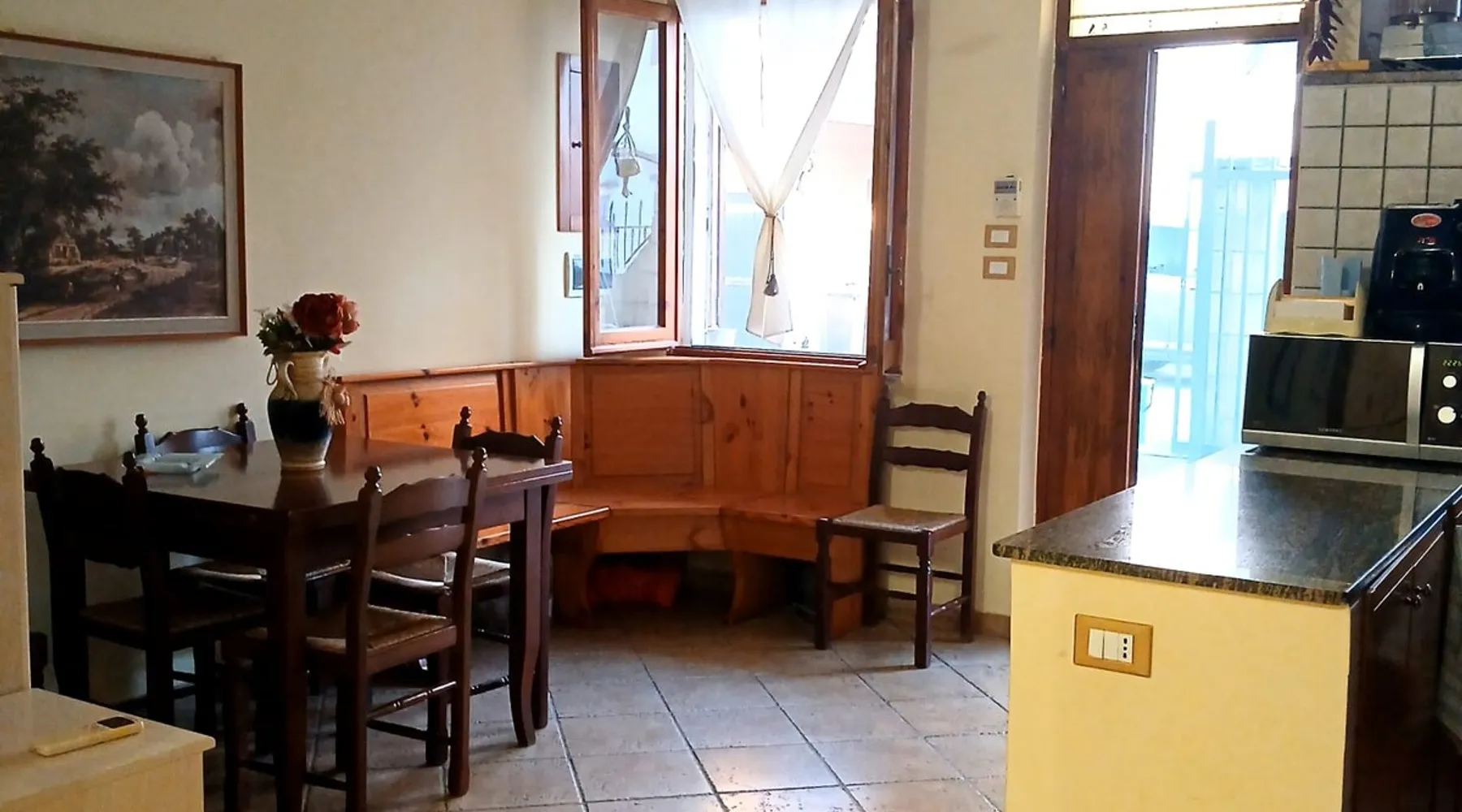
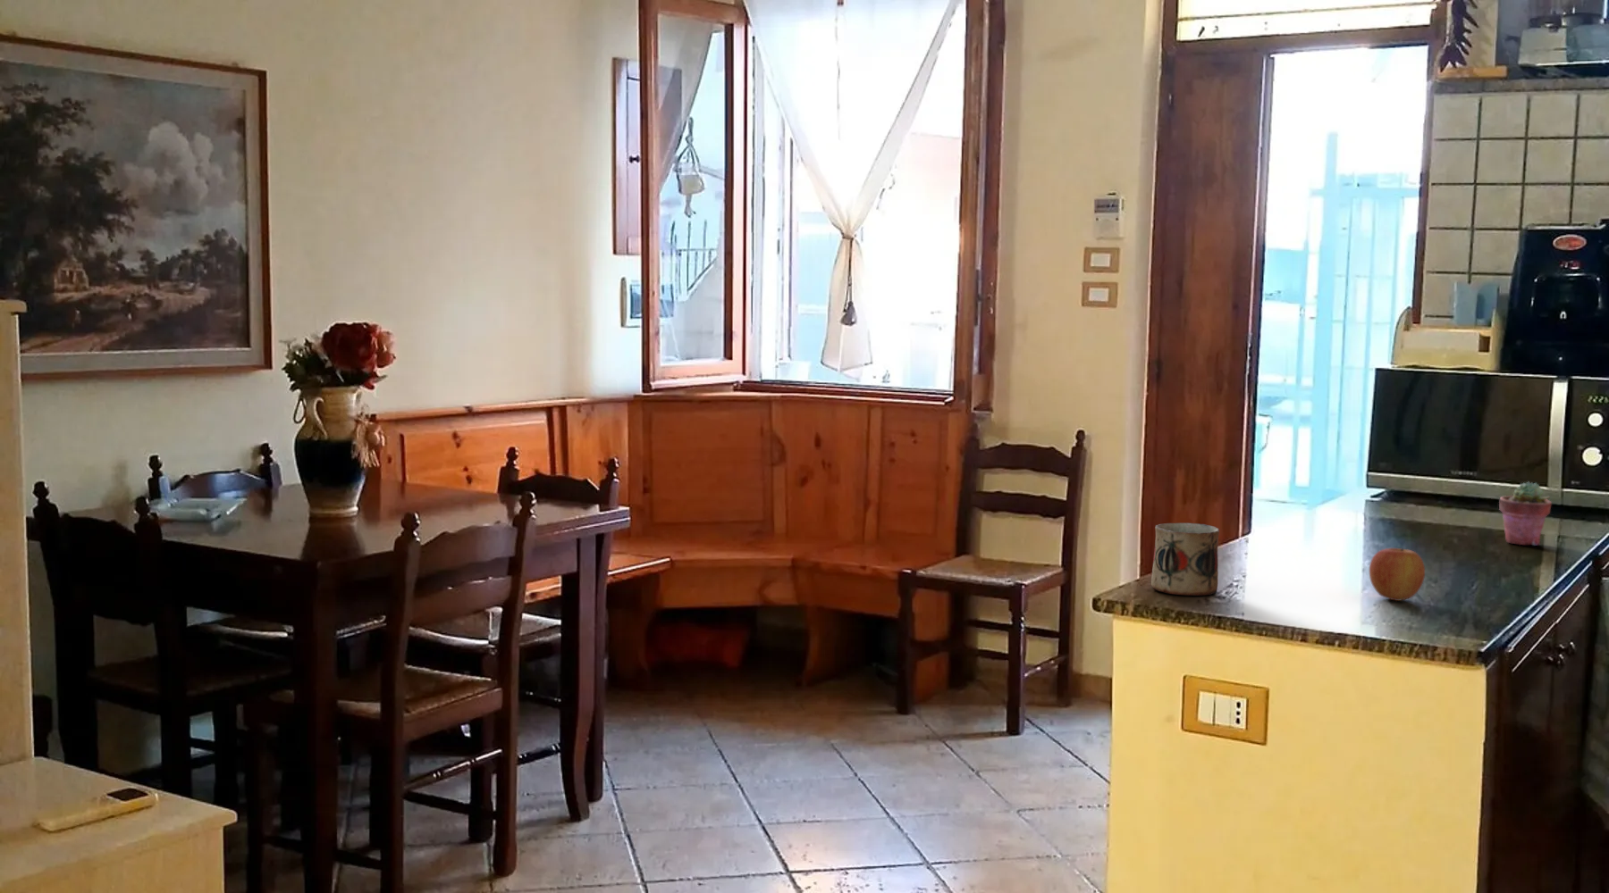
+ mug (1183, 556)
+ apple (1397, 573)
+ potted succulent (1524, 511)
